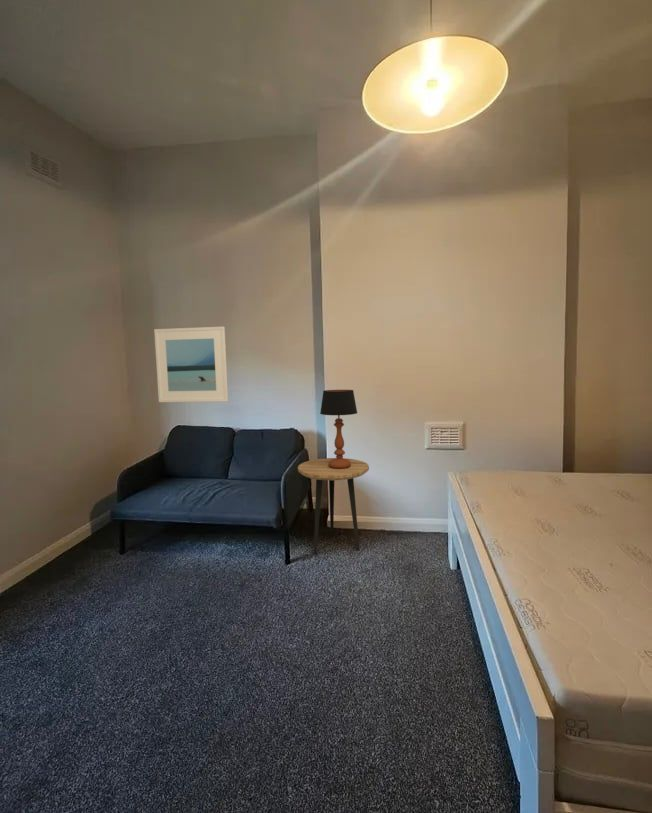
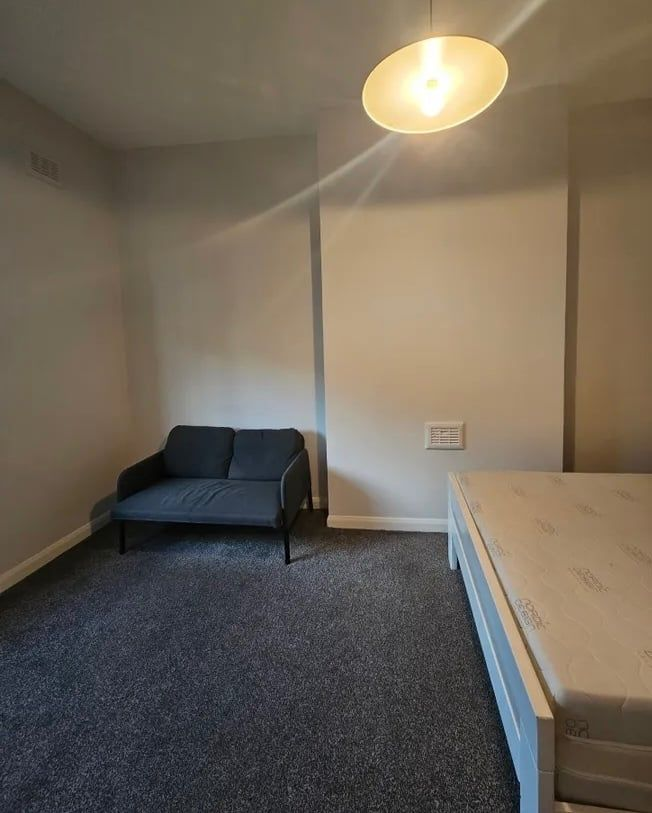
- side table (333, 506)
- table lamp (339, 428)
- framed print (191, 365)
